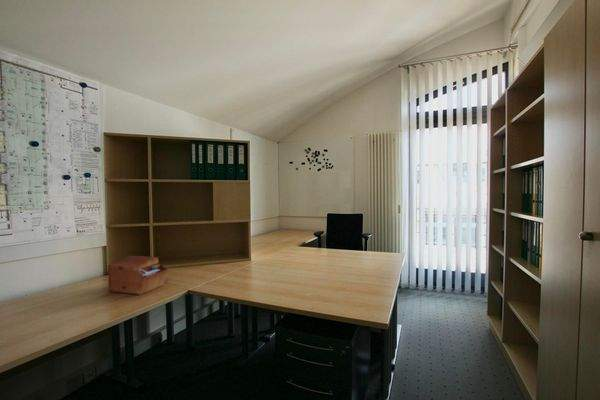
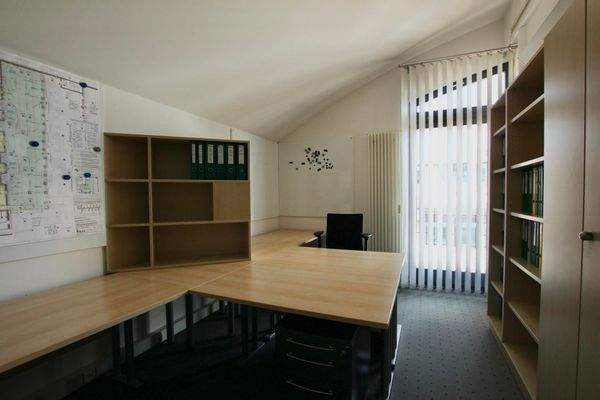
- sewing box (138, 273)
